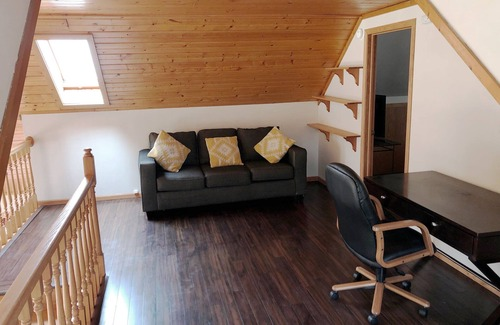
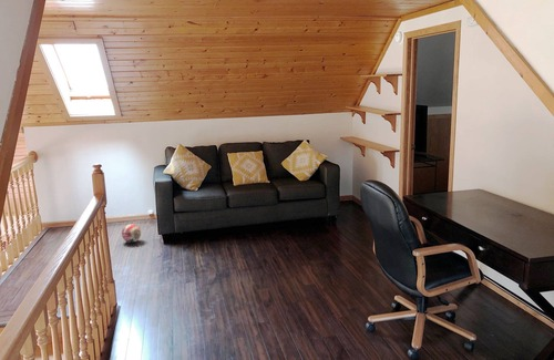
+ ball (132, 233)
